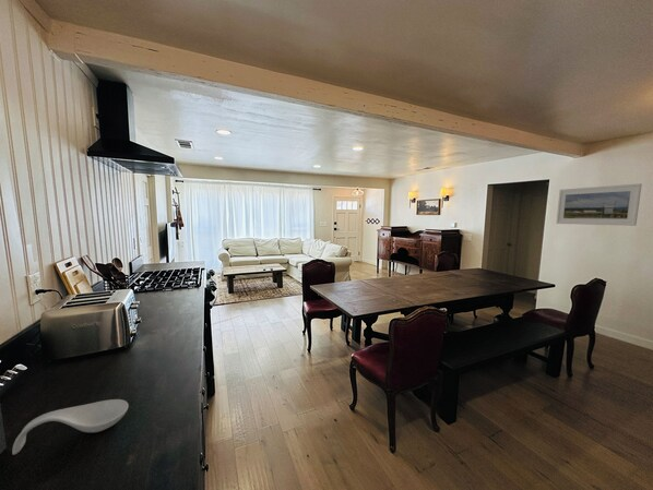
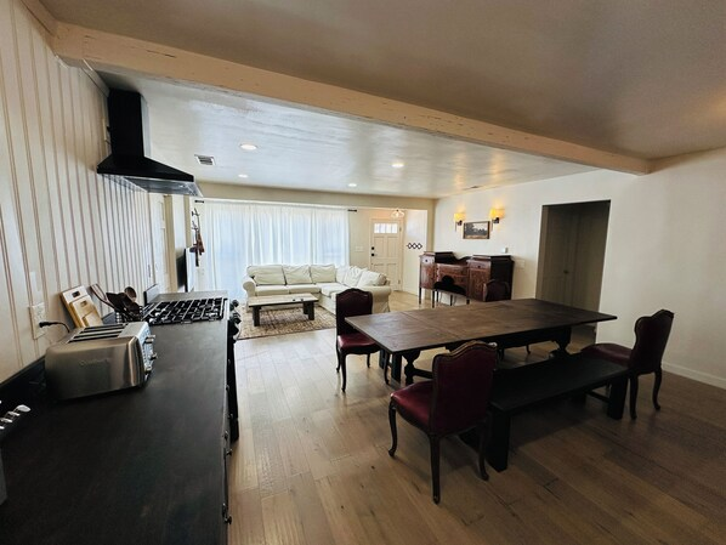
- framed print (594, 205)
- spoon rest (75, 420)
